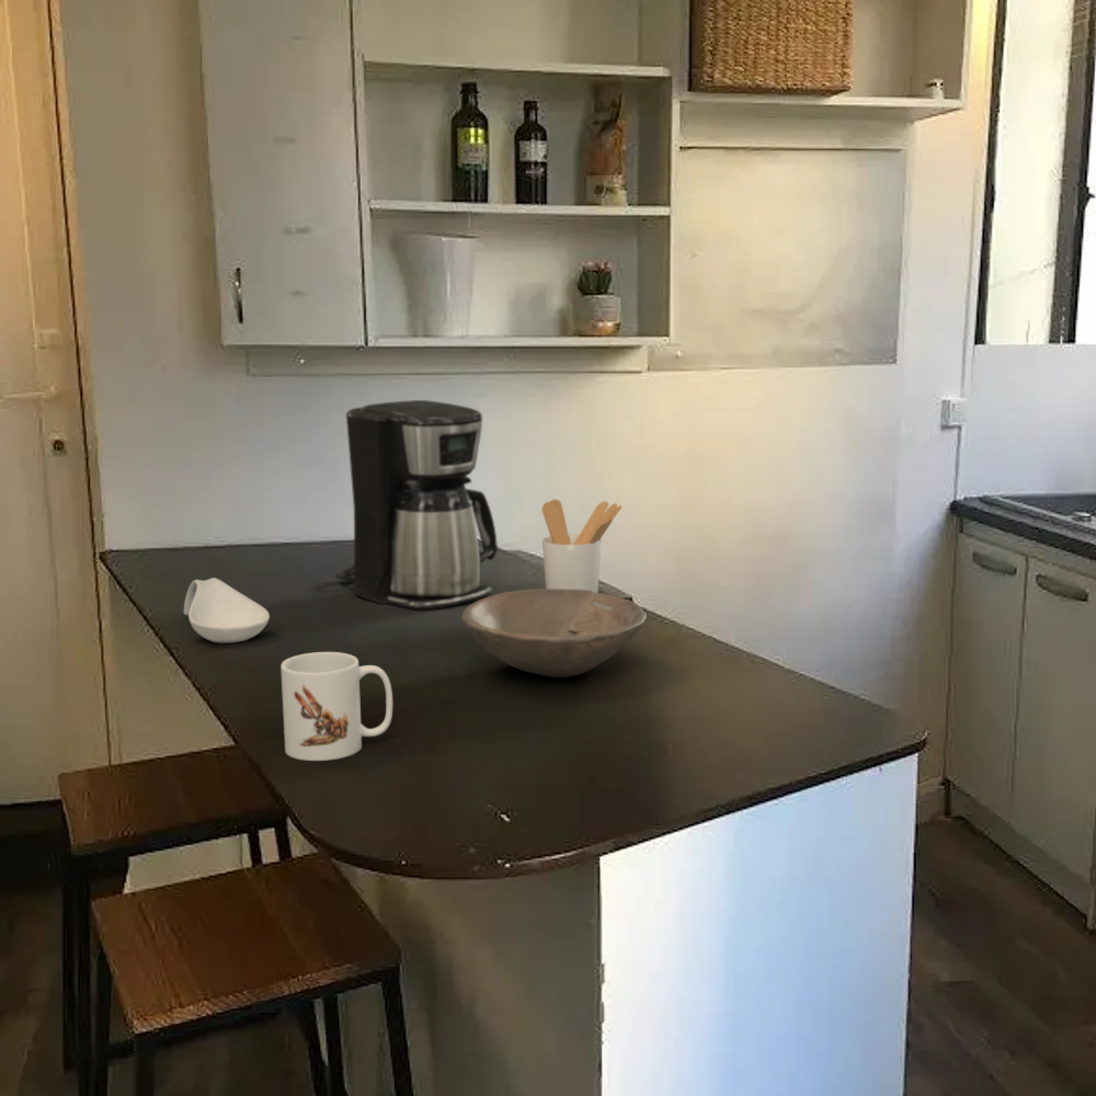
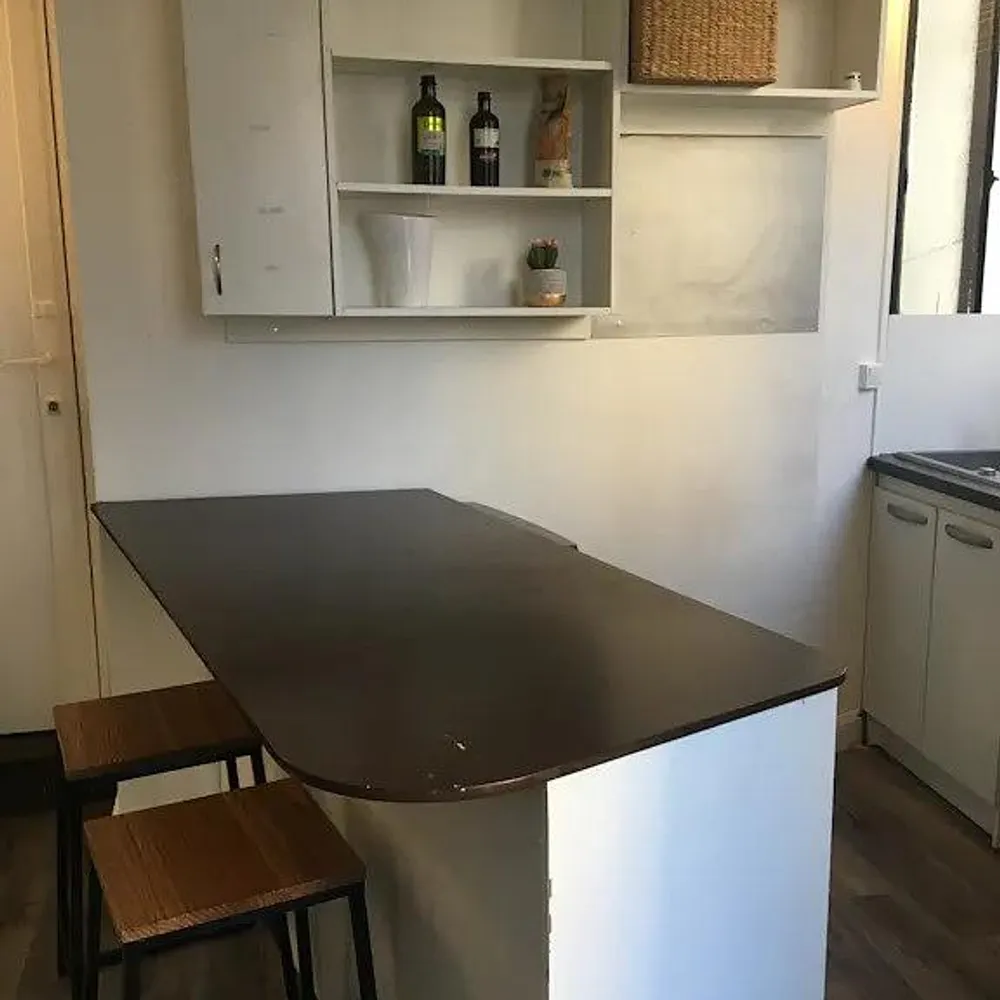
- bowl (555, 639)
- spoon rest (217, 608)
- coffee maker (420, 496)
- utensil holder (583, 555)
- mug (338, 704)
